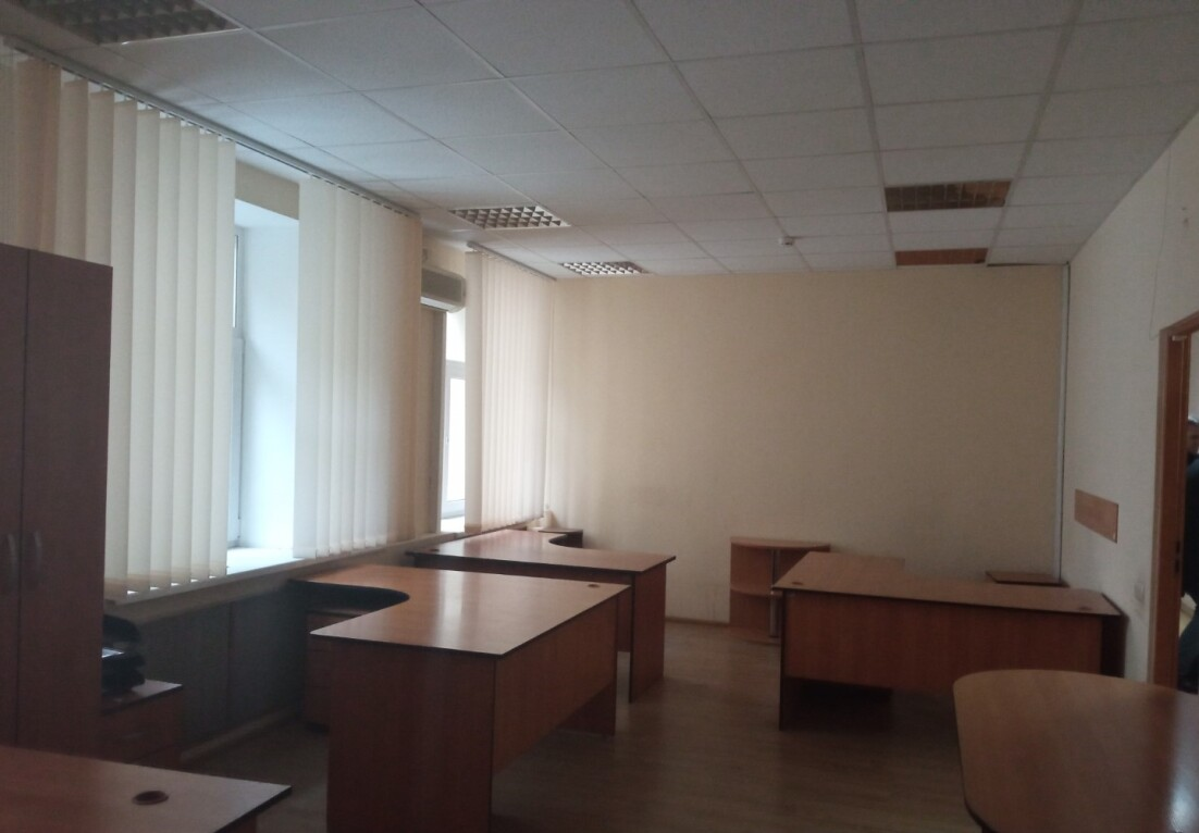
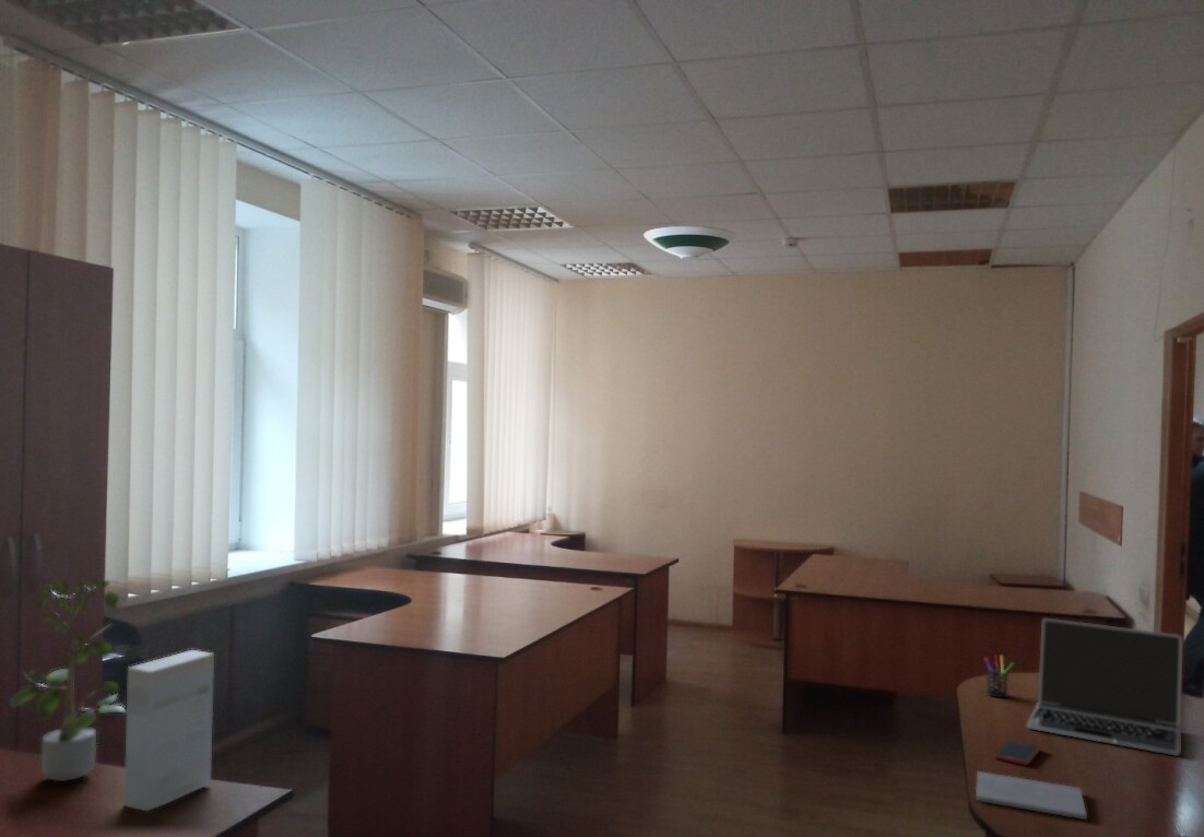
+ laptop (1105, 681)
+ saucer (689, 247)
+ notepad (1028, 793)
+ potted plant (72, 676)
+ pen holder (1000, 674)
+ book (170, 727)
+ cell phone (1017, 752)
